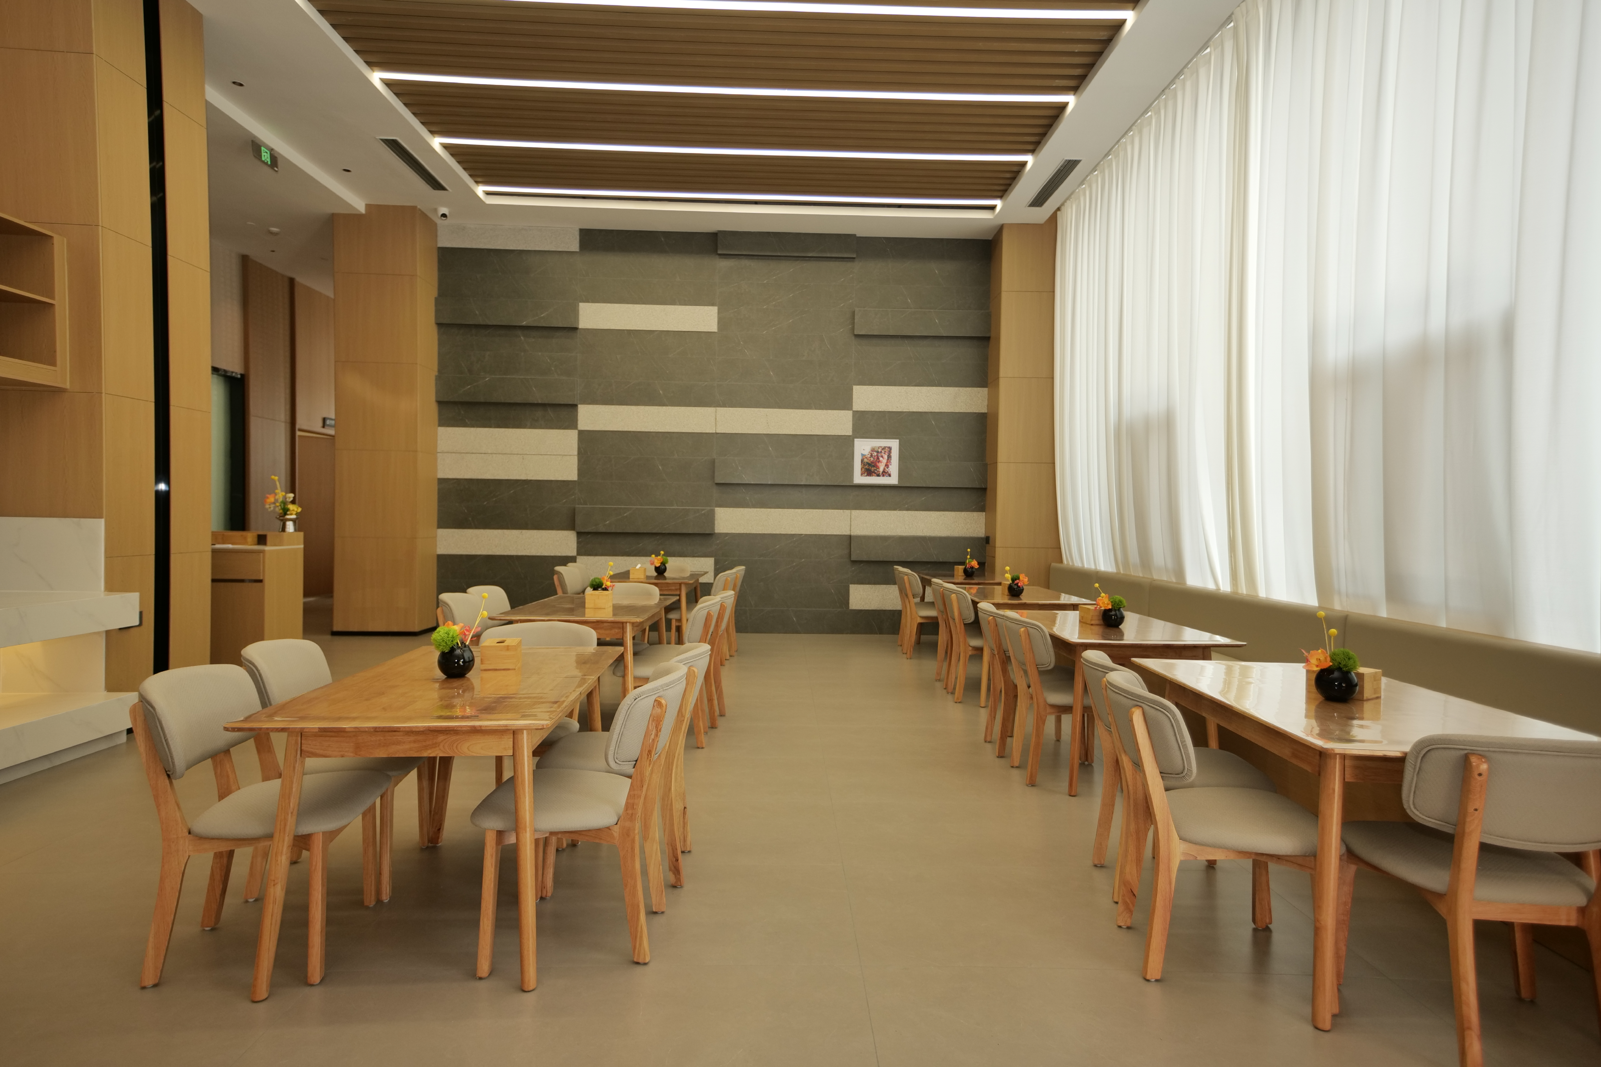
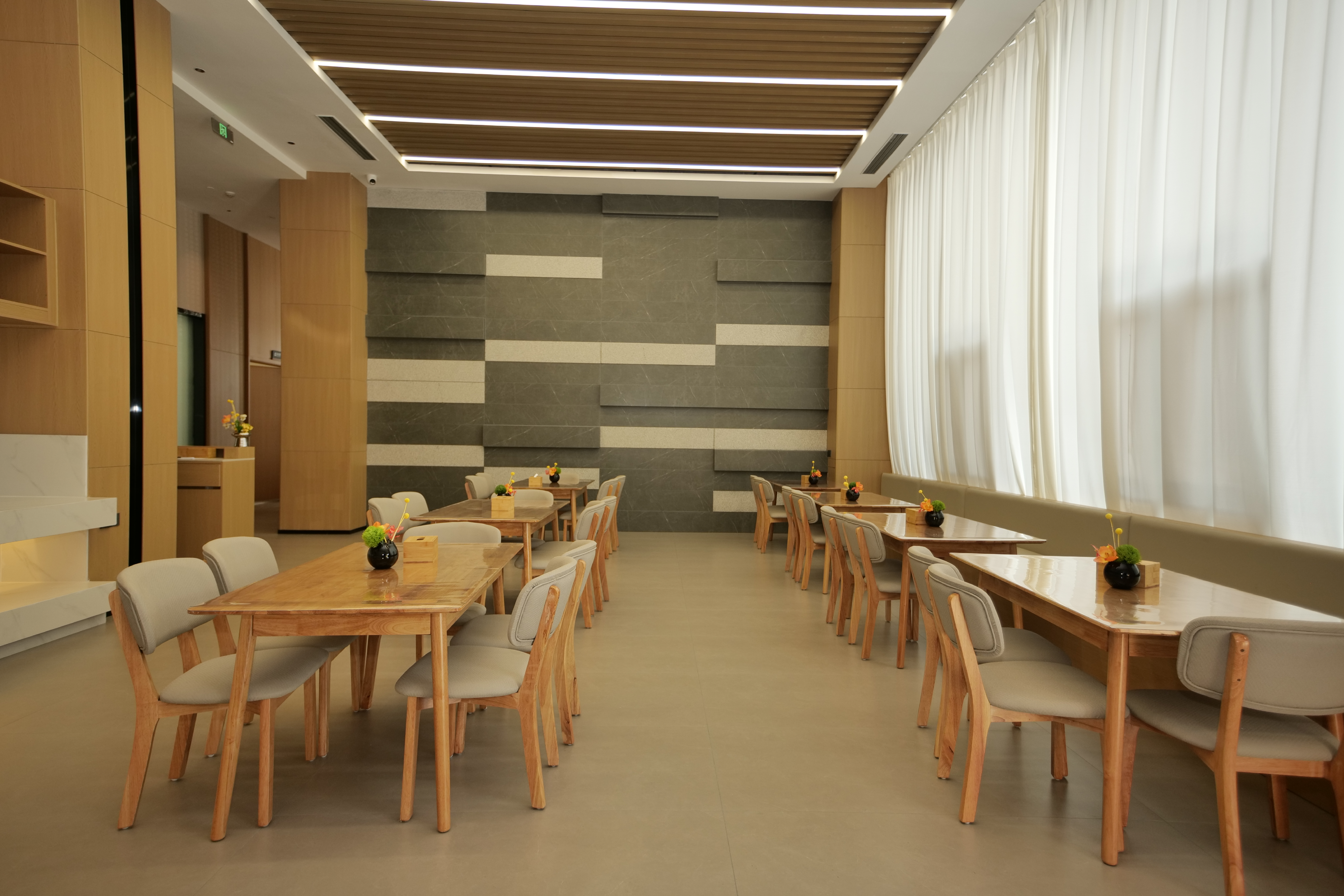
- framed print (876, 461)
